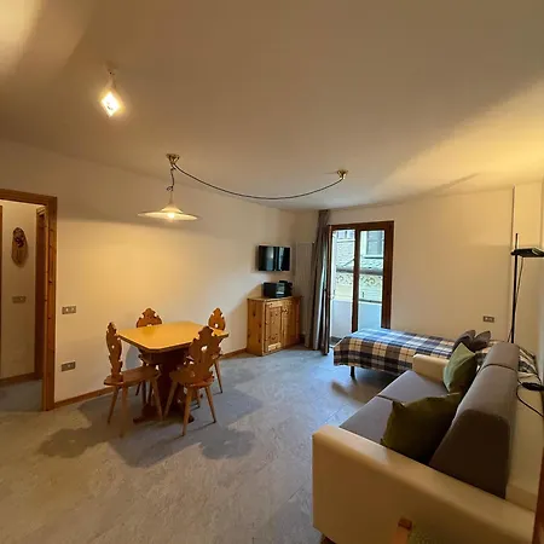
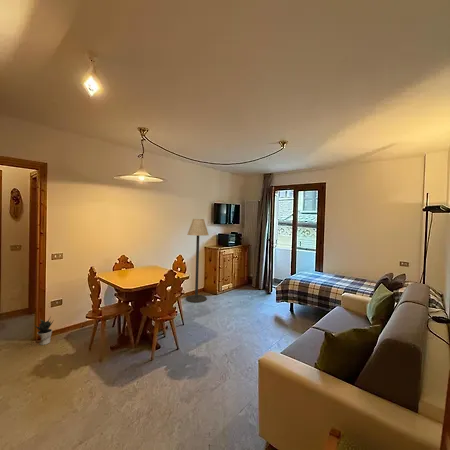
+ potted plant (44, 330)
+ floor lamp (197, 259)
